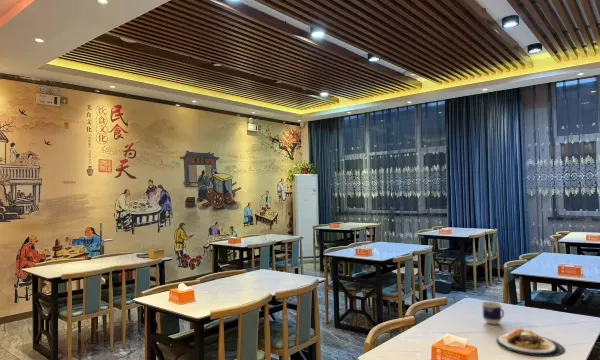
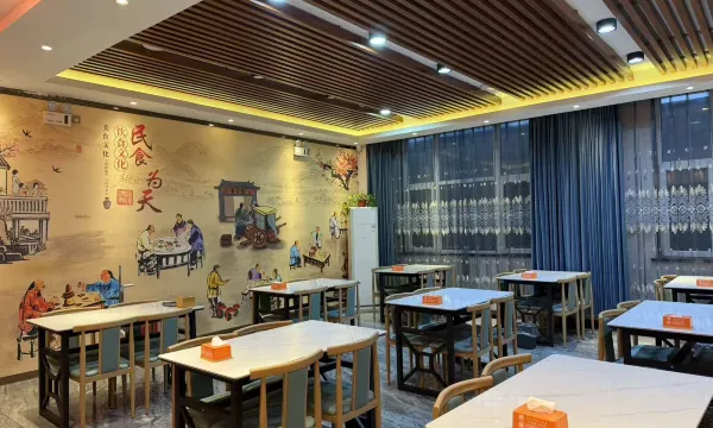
- plate (529, 336)
- cup (494, 314)
